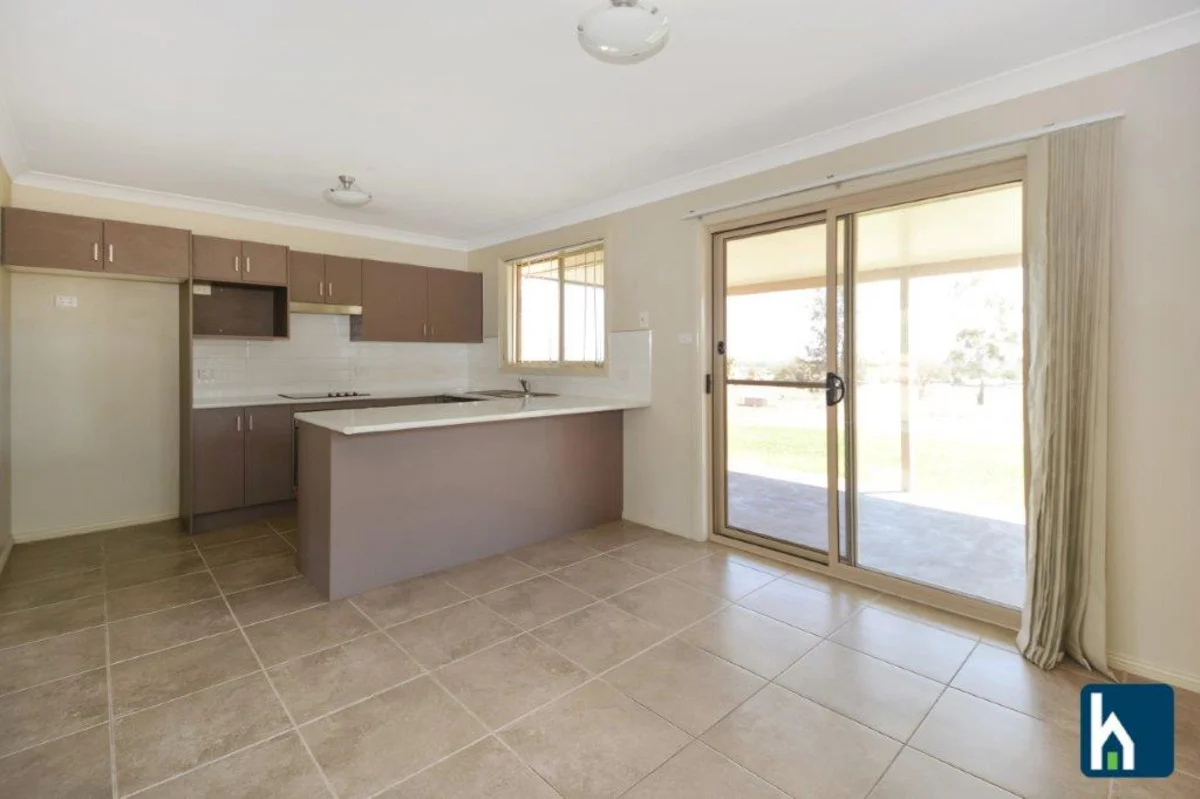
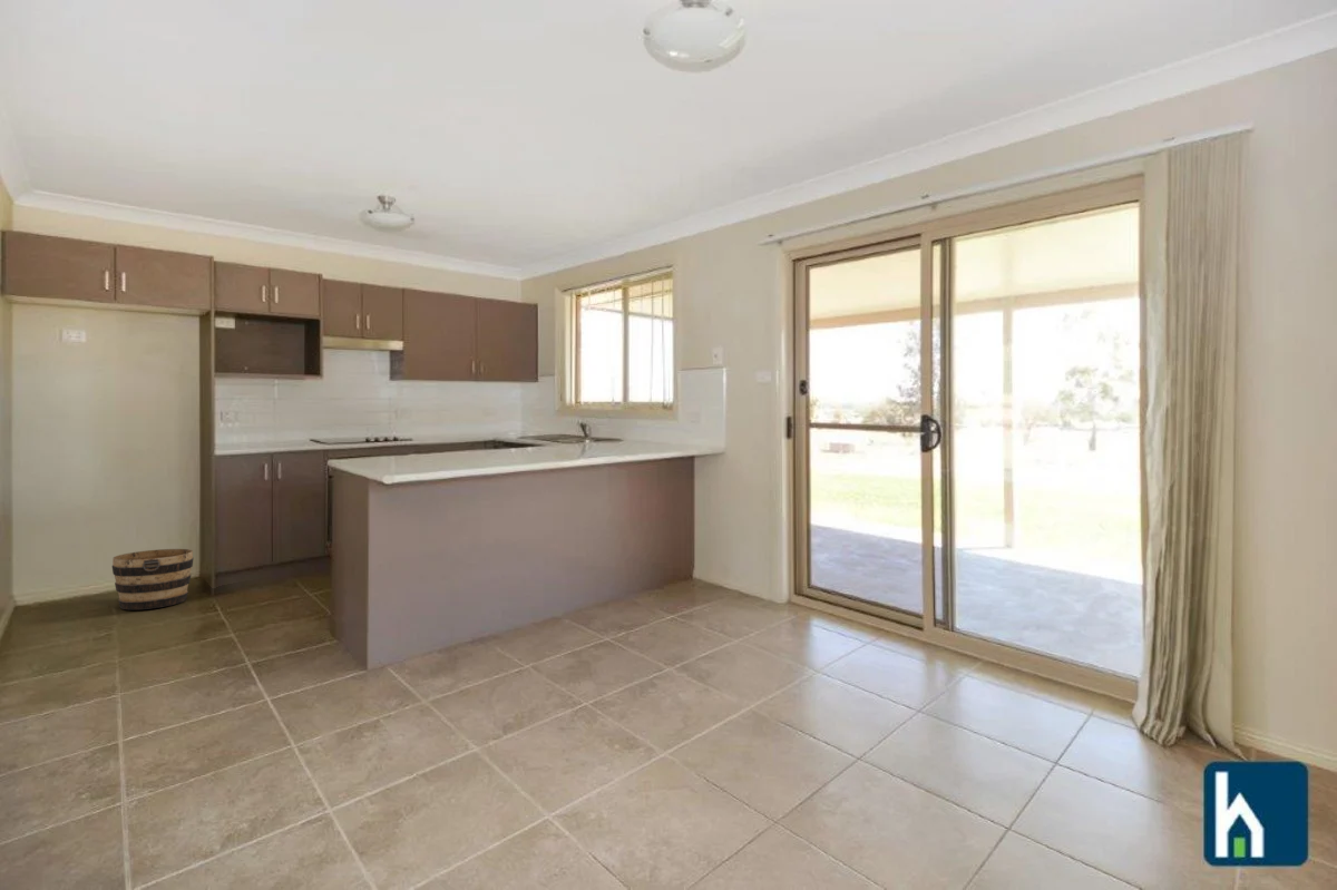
+ bucket (154, 578)
